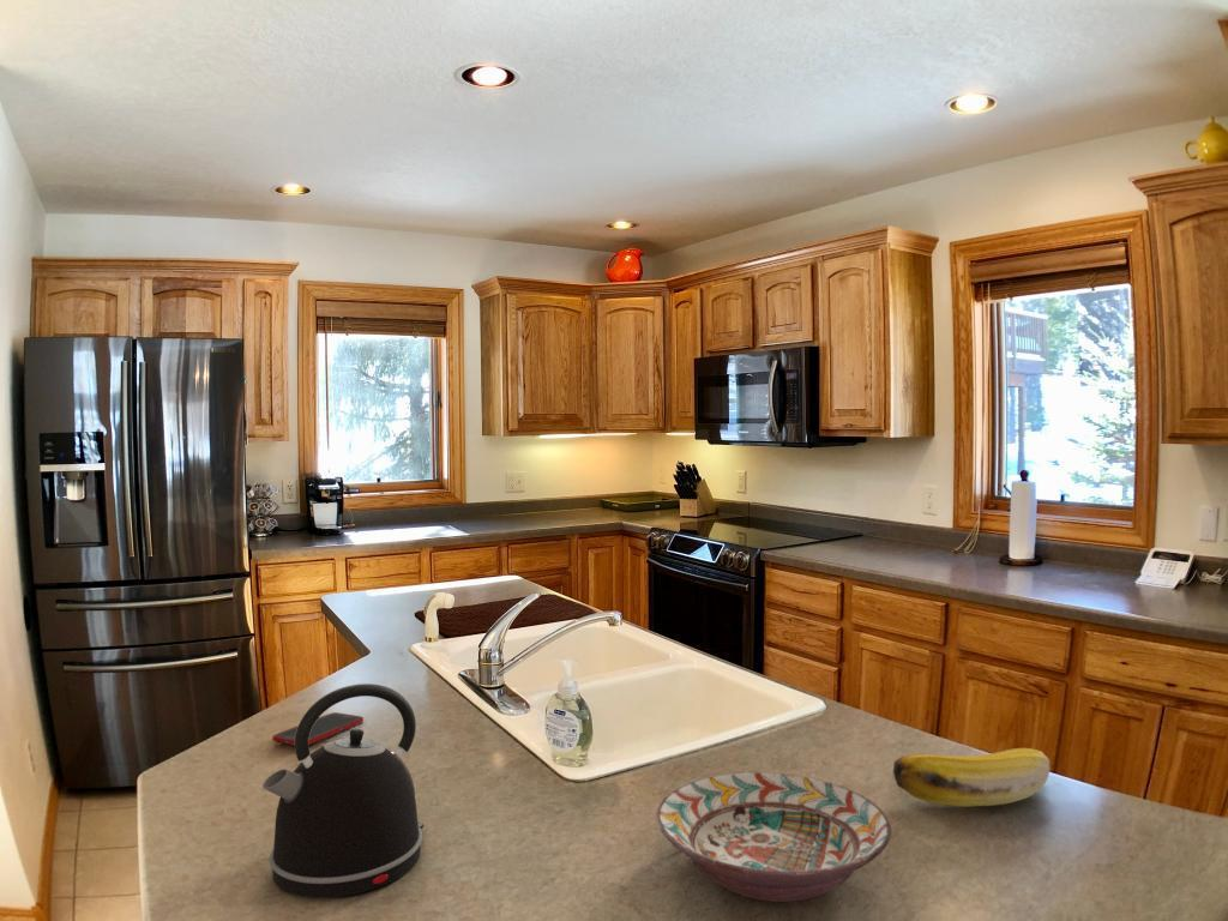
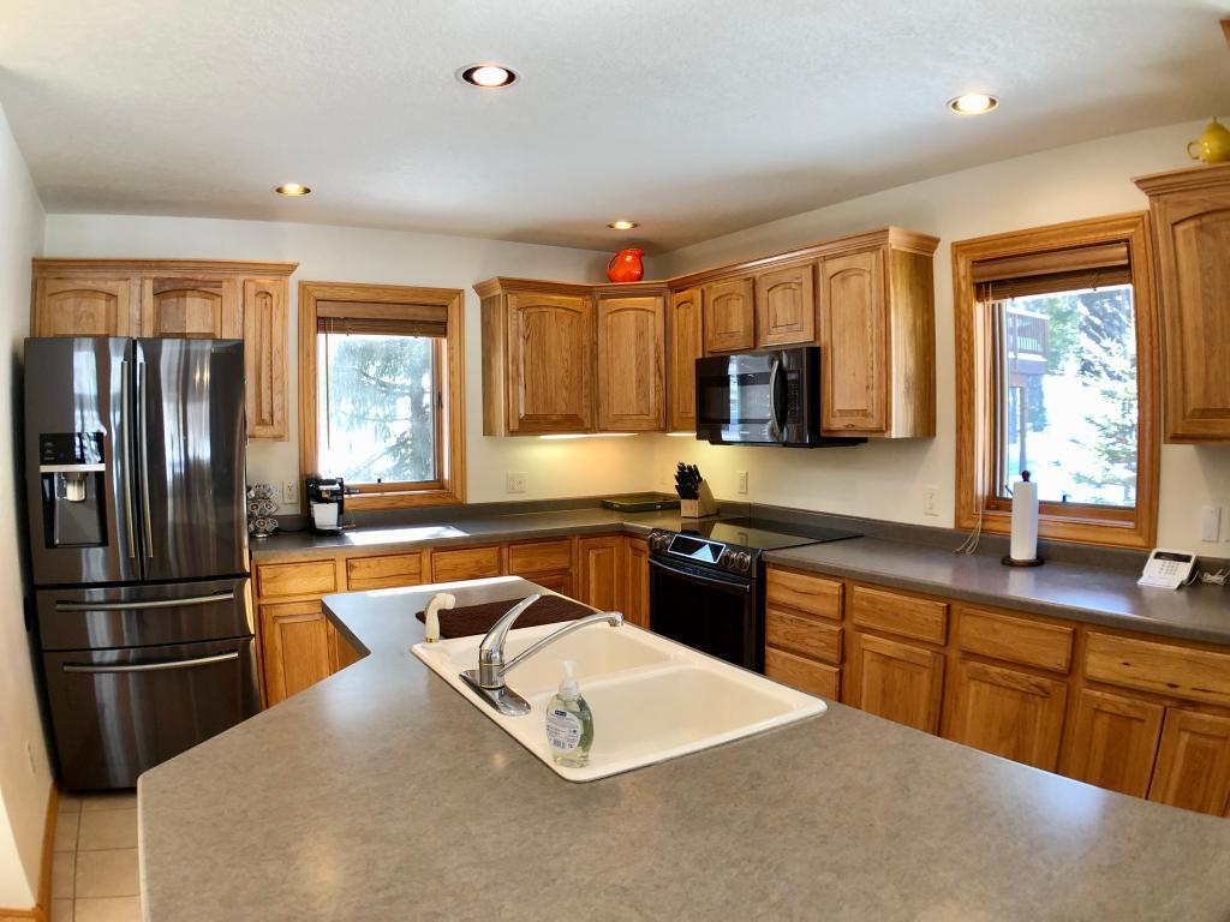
- banana (971, 766)
- kettle (348, 772)
- cell phone (319, 728)
- decorative bowl (771, 843)
